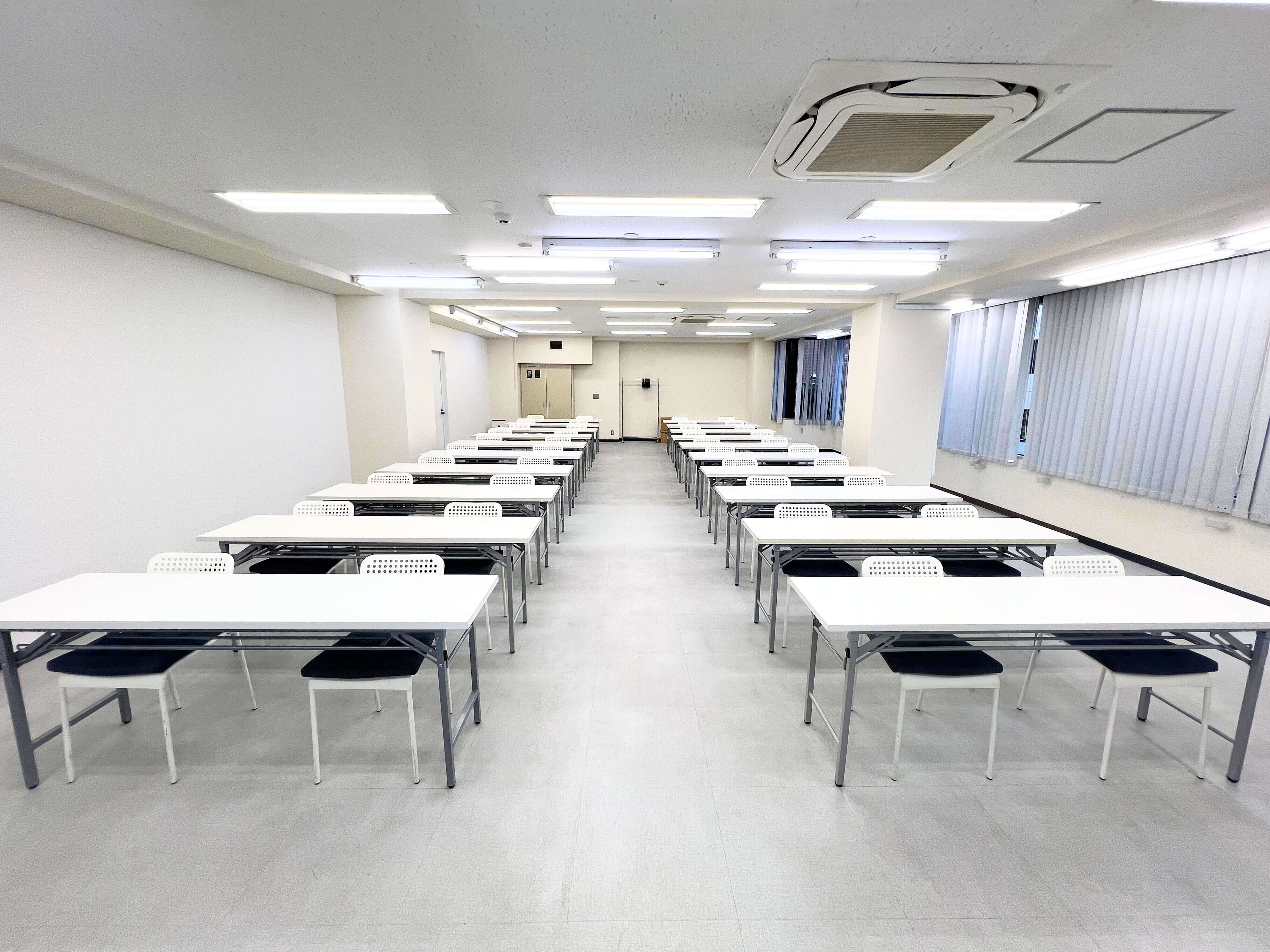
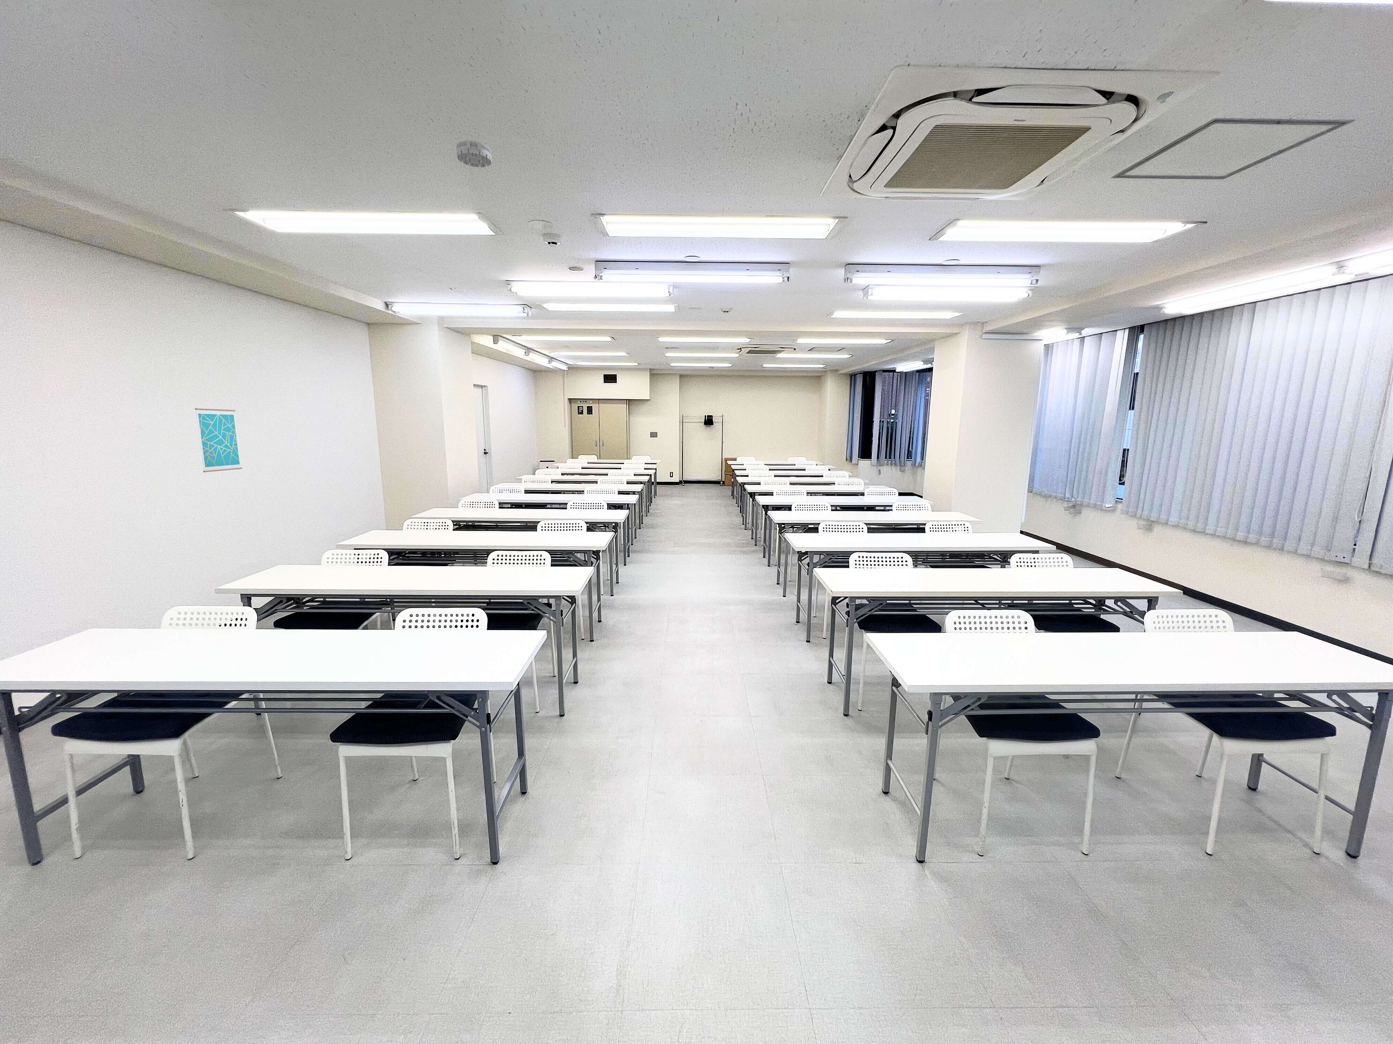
+ smoke detector (474, 154)
+ wall art (219, 440)
